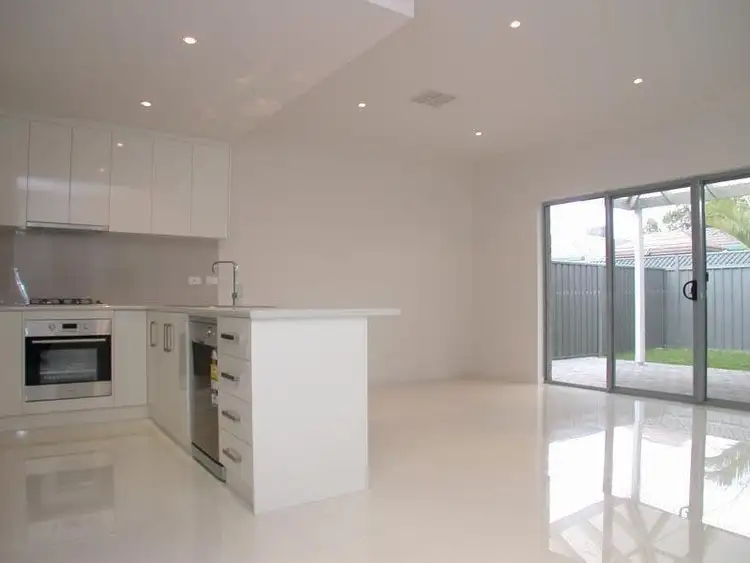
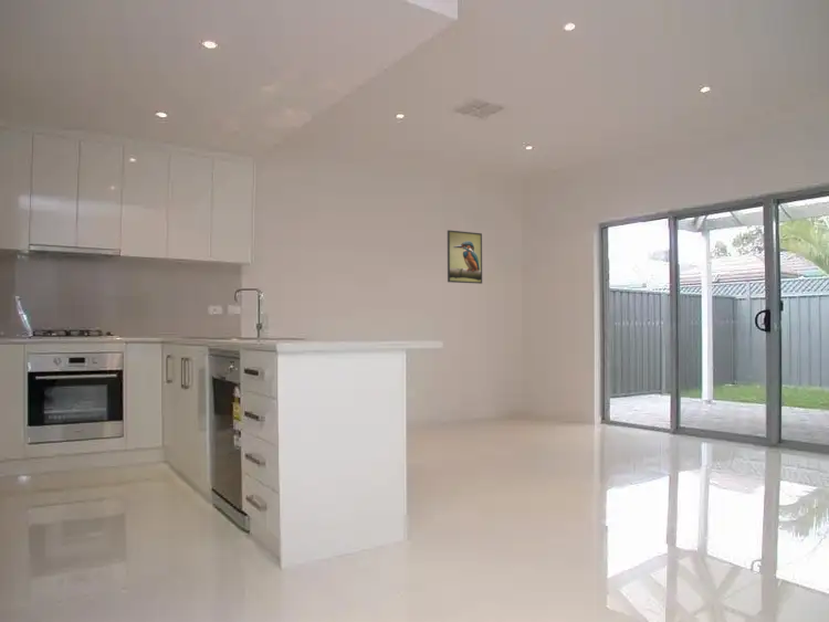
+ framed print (464, 256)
